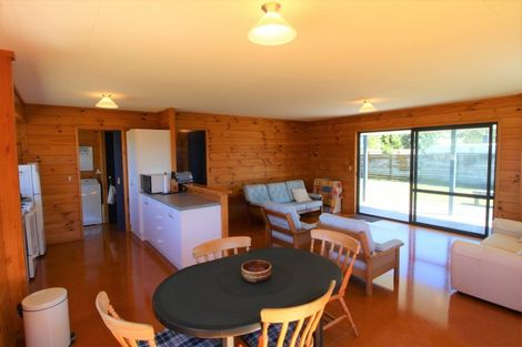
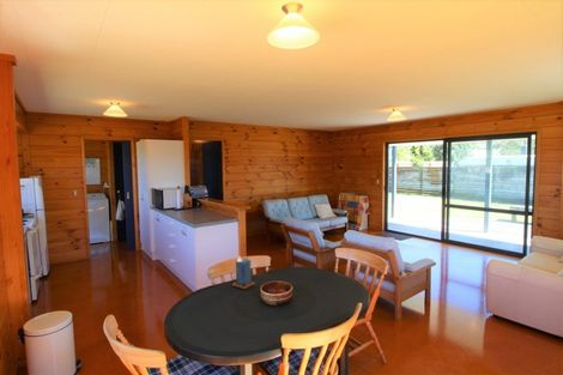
+ candle (243, 270)
